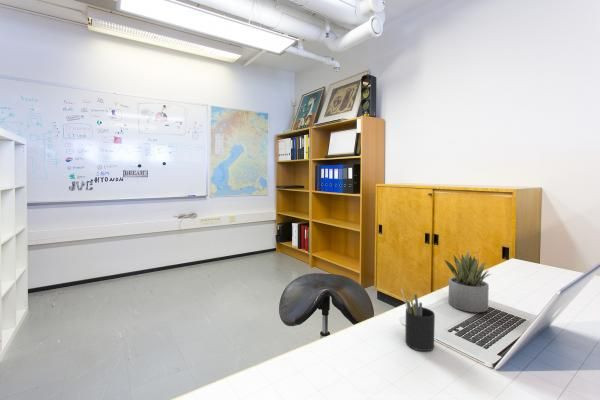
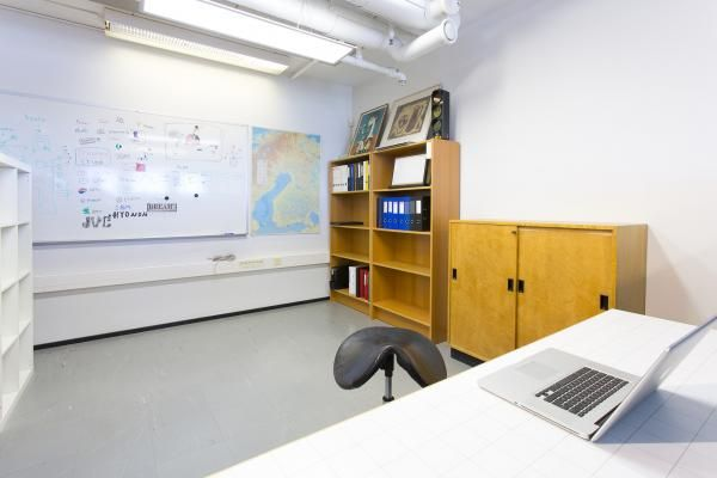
- succulent plant (468, 277)
- pen holder (417, 317)
